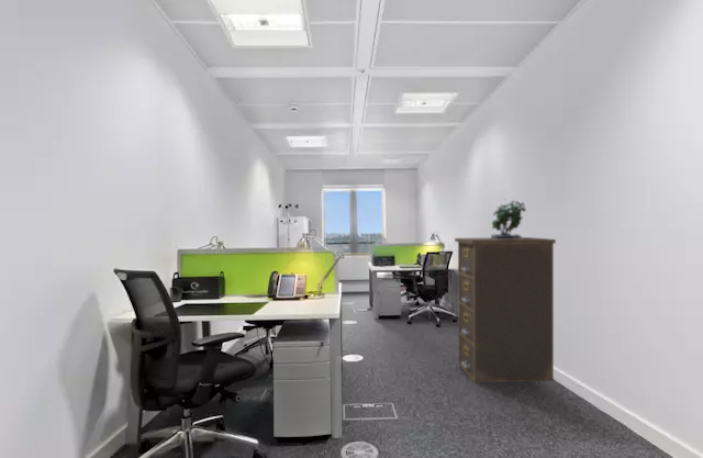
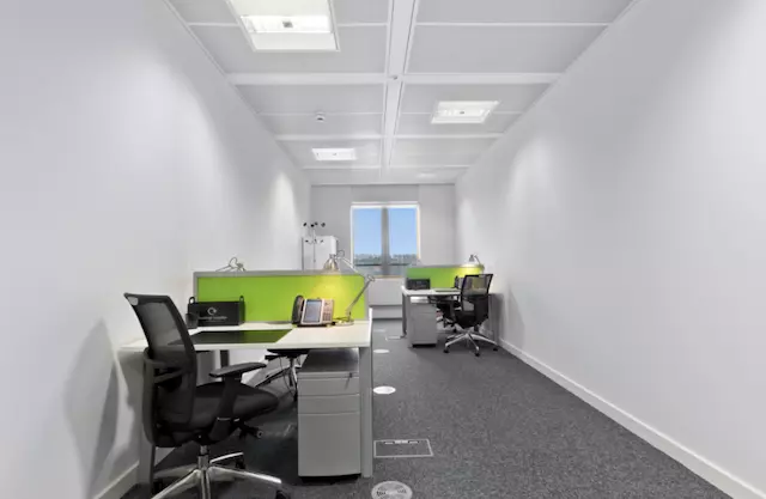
- filing cabinet (502, 305)
- potted plant (506, 219)
